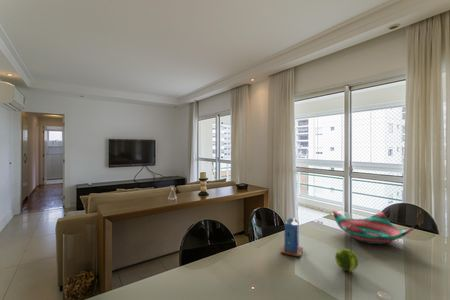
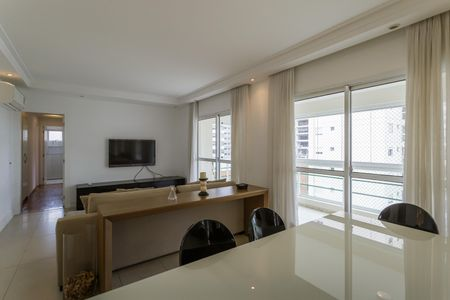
- fruit (346, 259)
- decorative bowl (368, 228)
- candle (292, 234)
